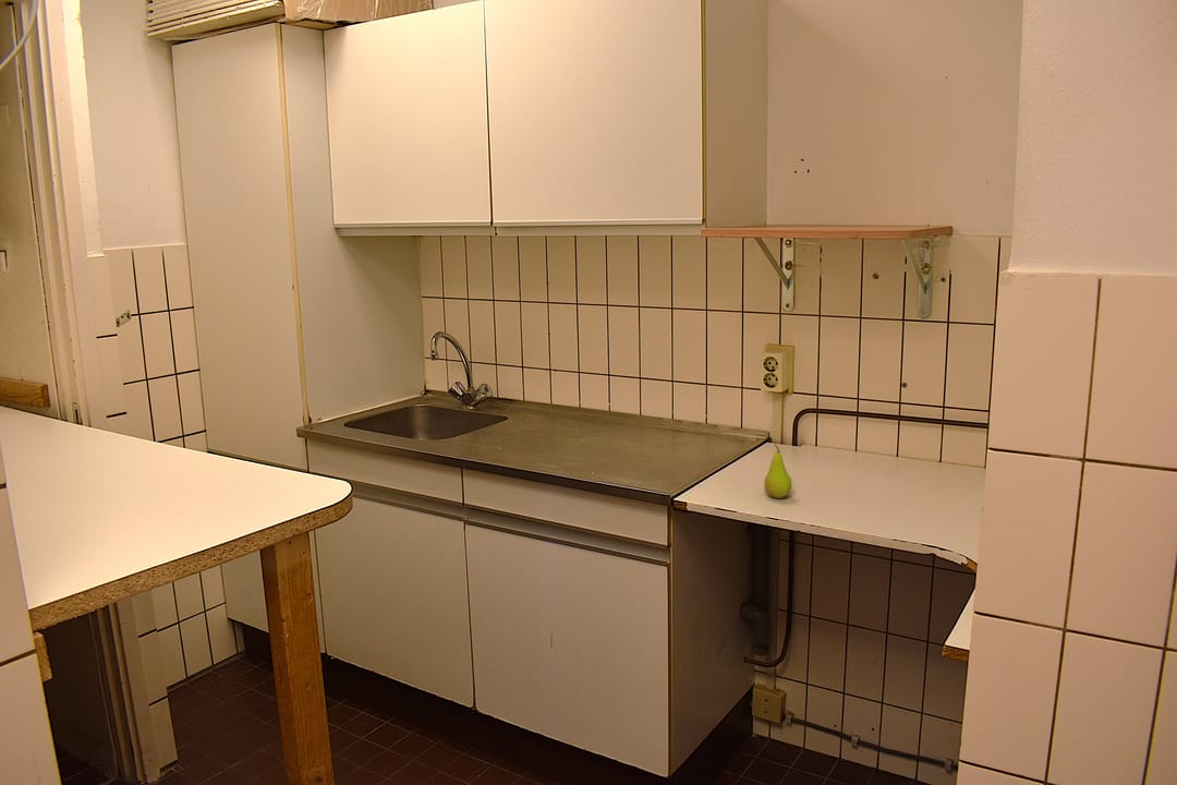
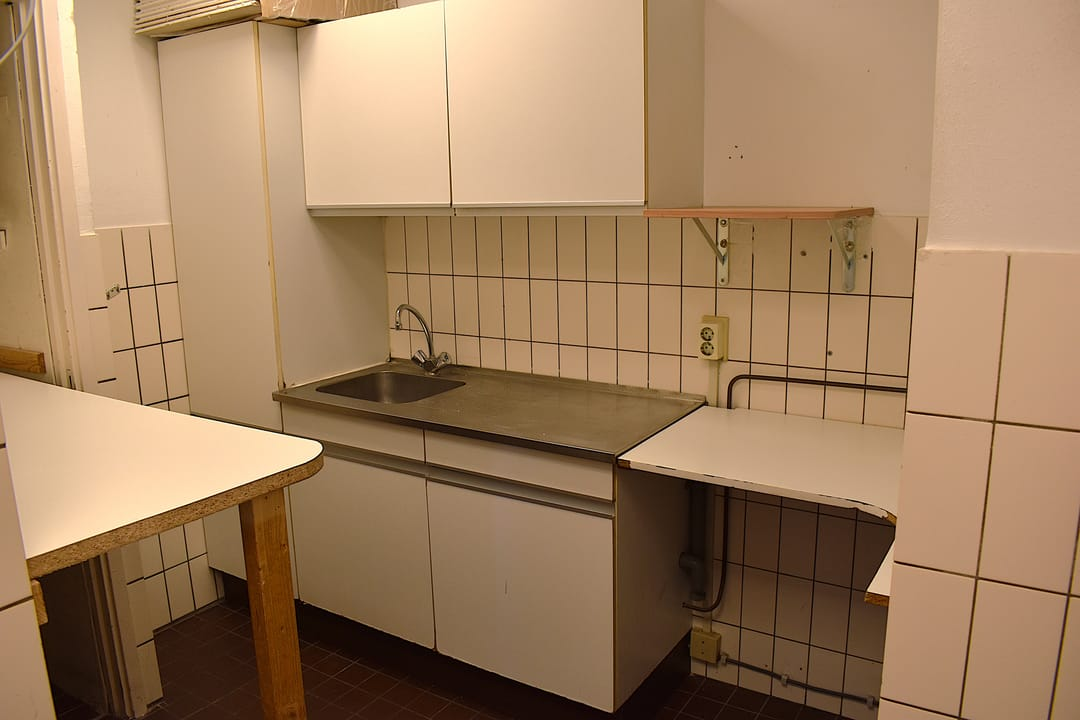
- fruit (778, 470)
